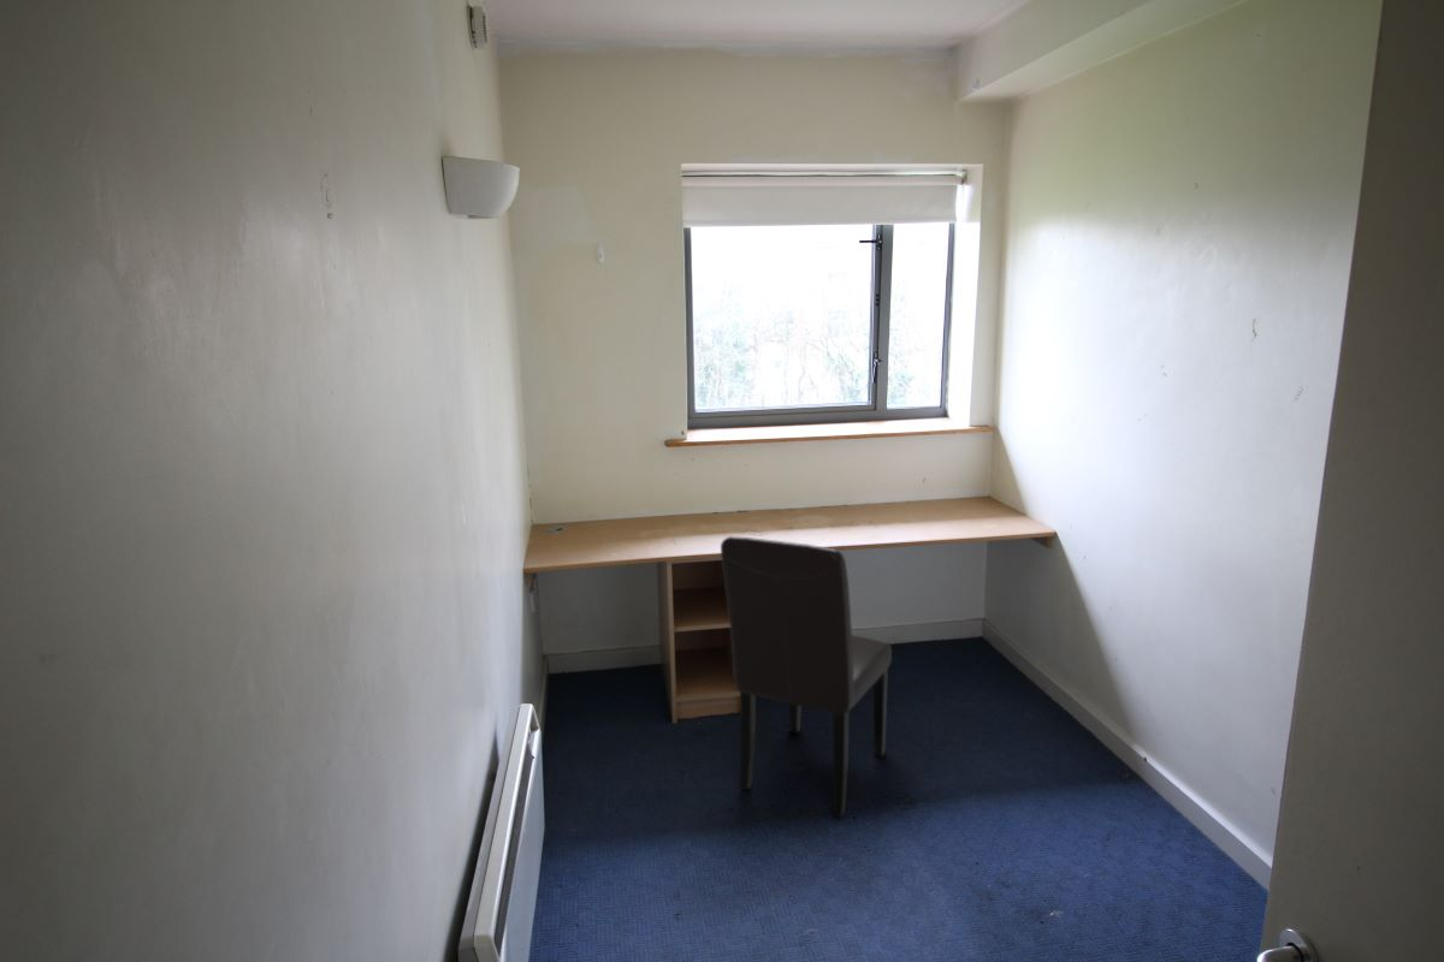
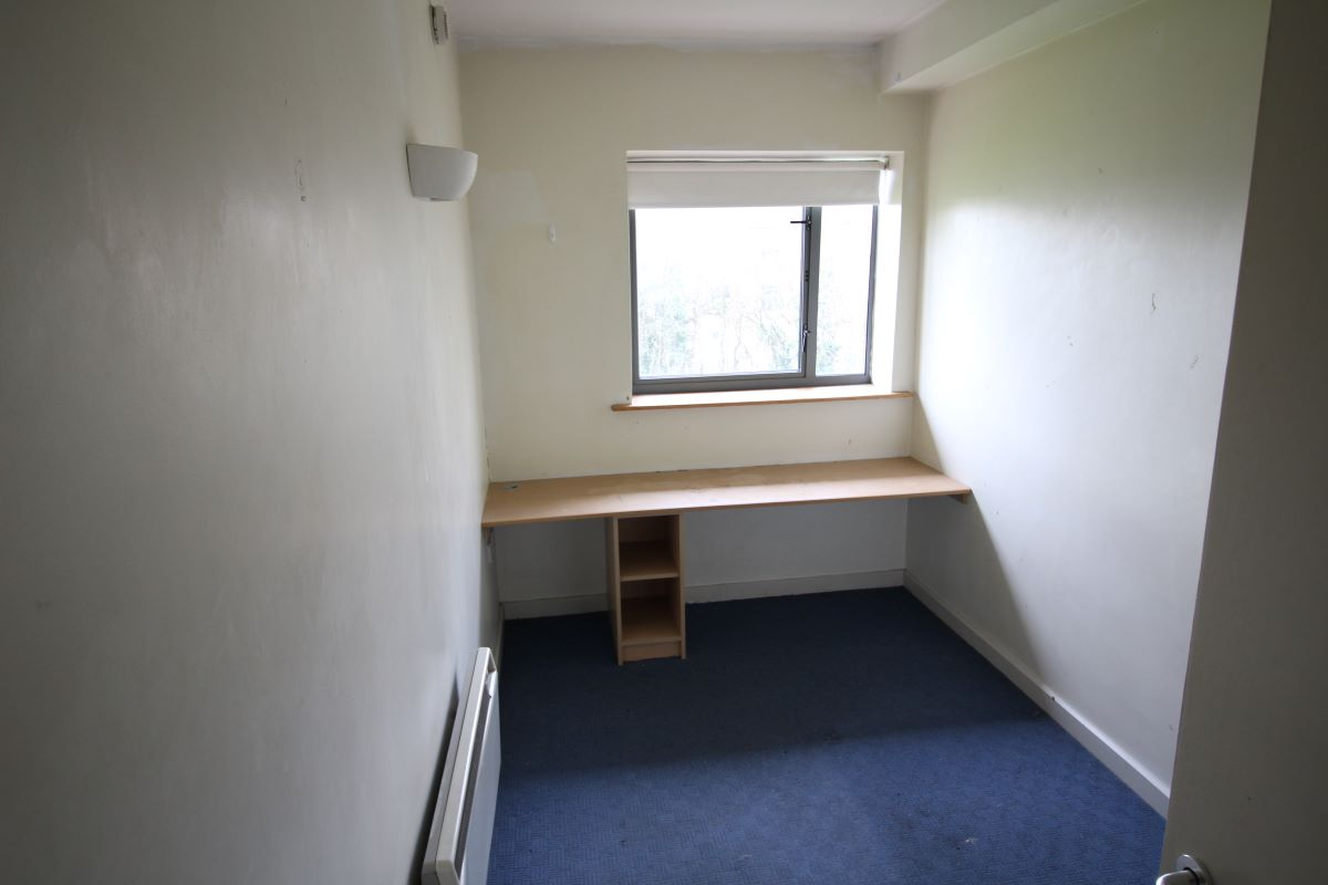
- chair (811, 654)
